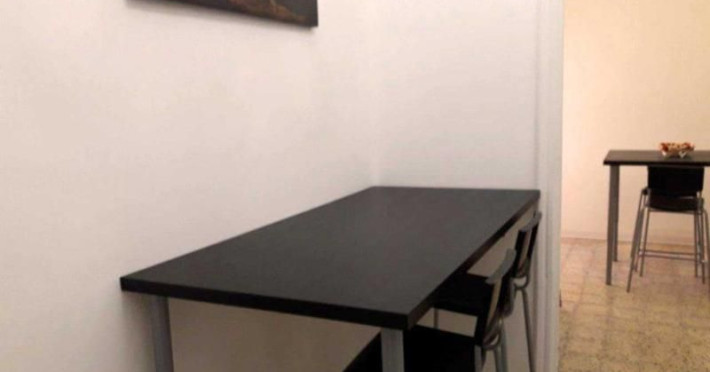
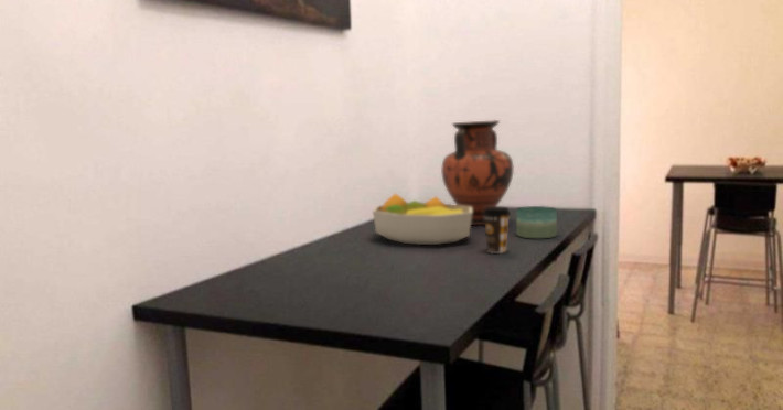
+ candle (536, 222)
+ fruit bowl (421, 216)
+ coffee cup (496, 229)
+ vase (476, 172)
